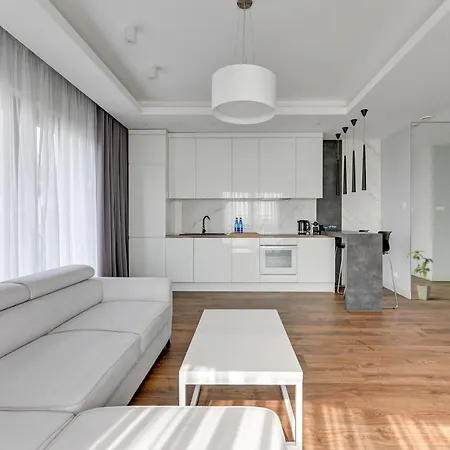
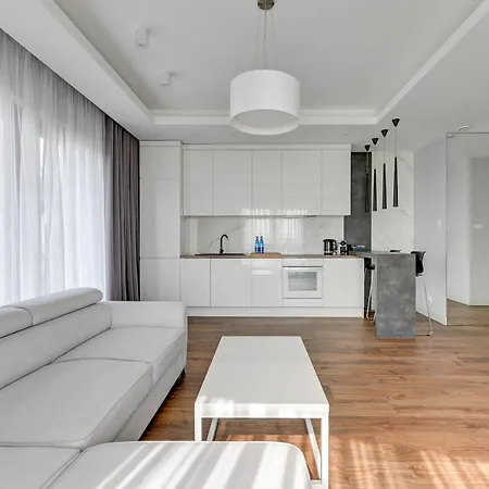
- house plant (420, 275)
